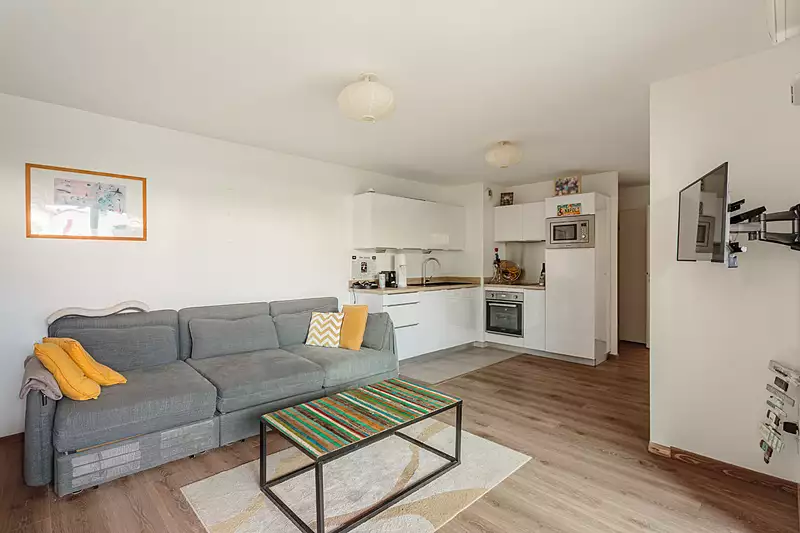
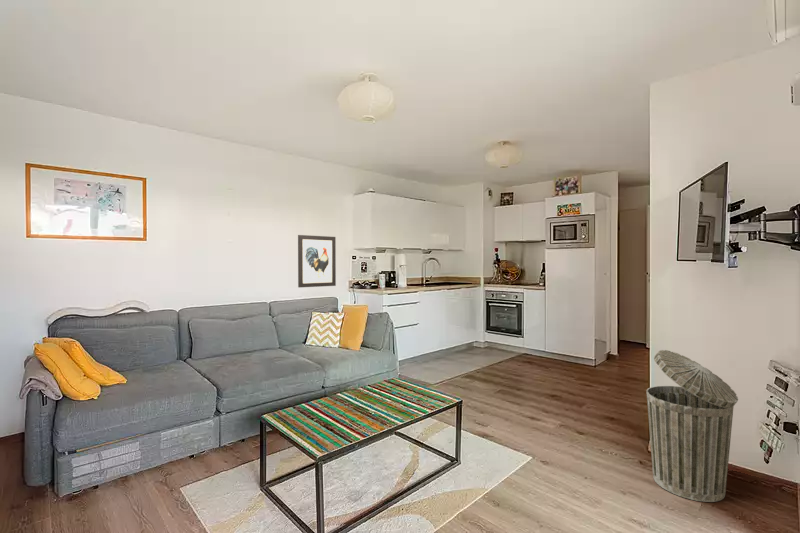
+ wall art (317, 261)
+ trash can (689, 420)
